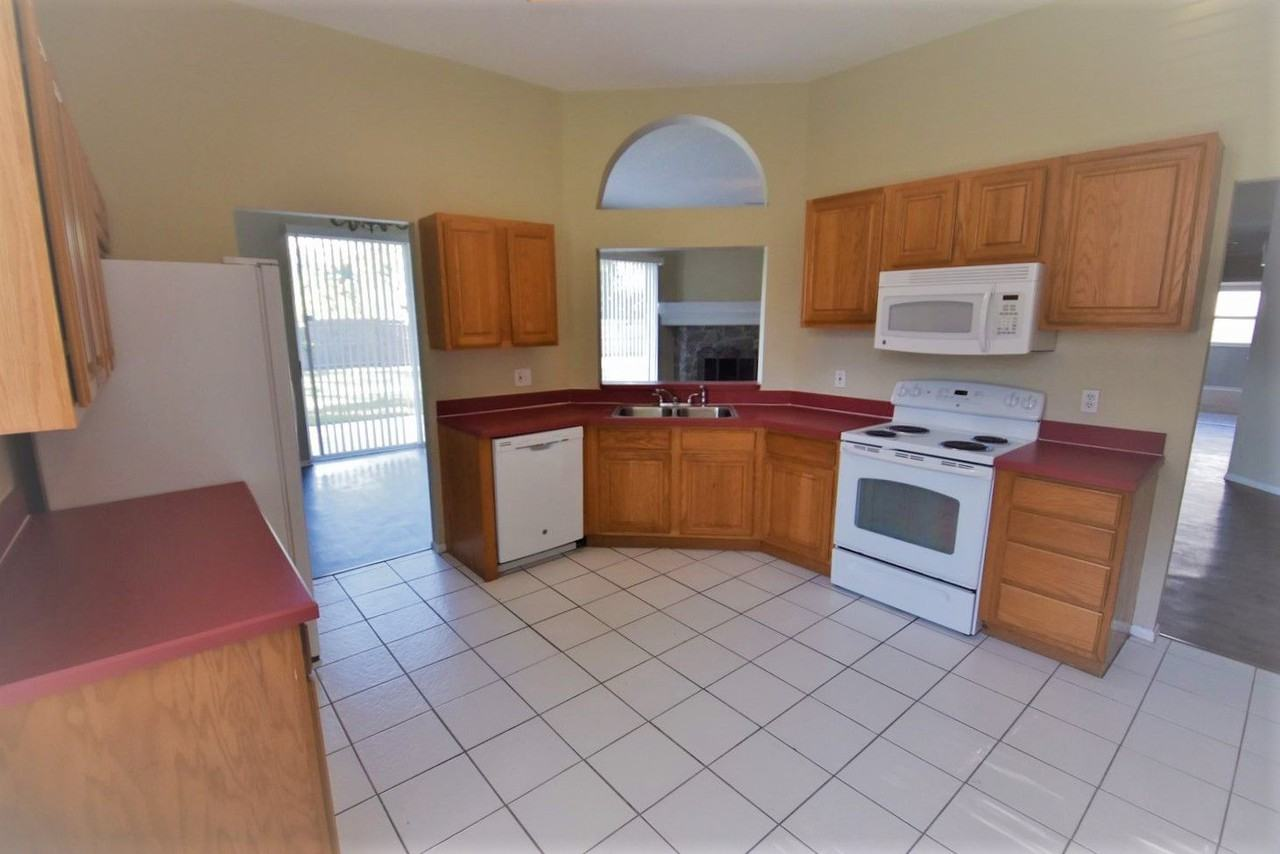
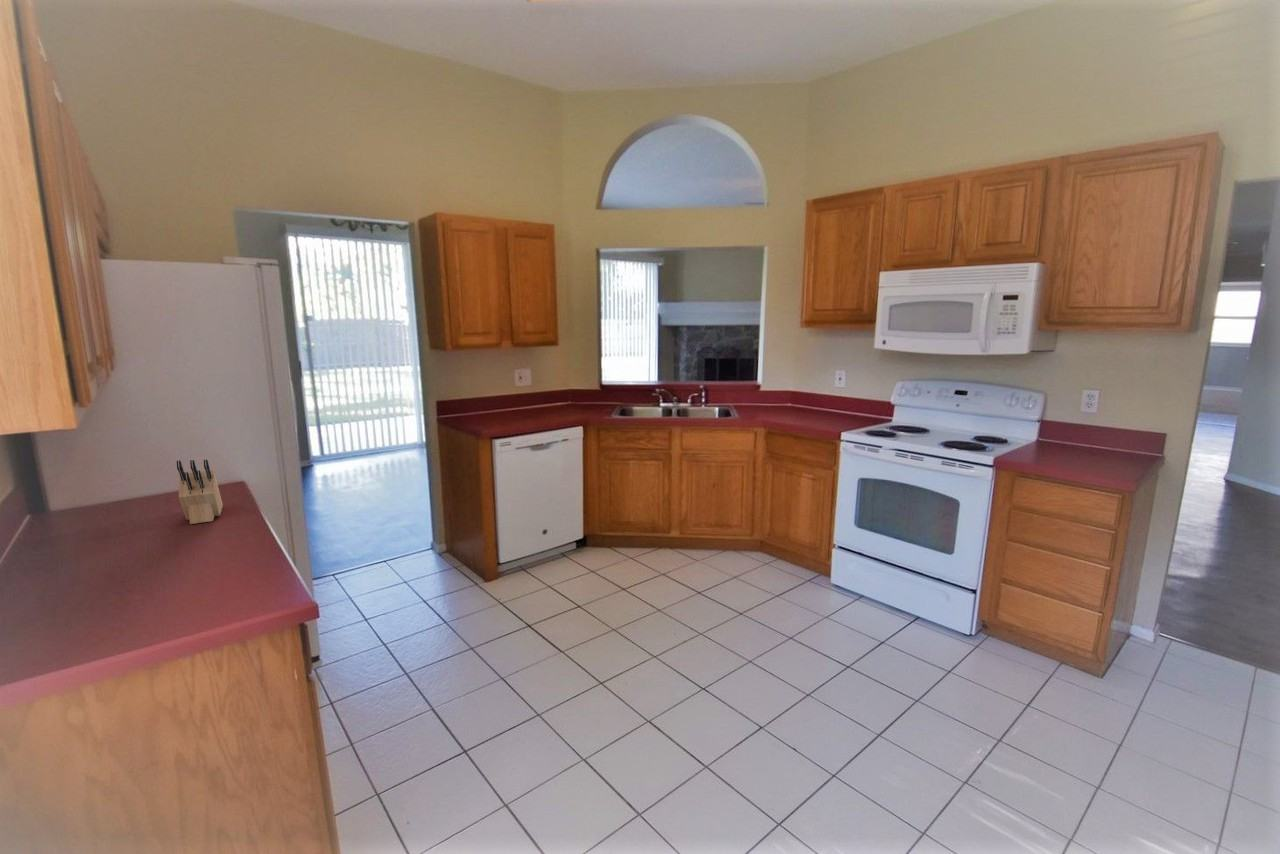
+ knife block (199, 486)
